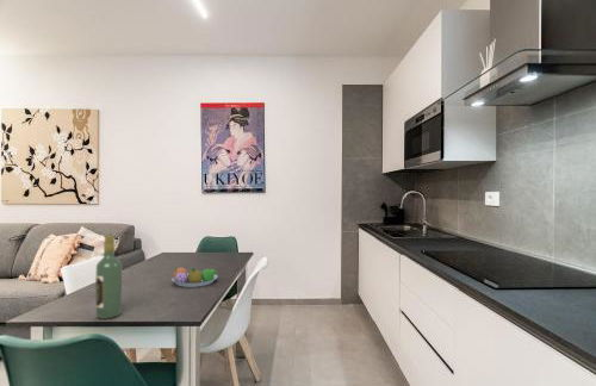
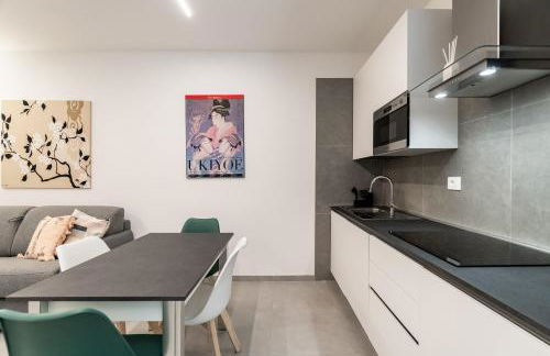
- wine bottle (108, 275)
- fruit bowl (195, 273)
